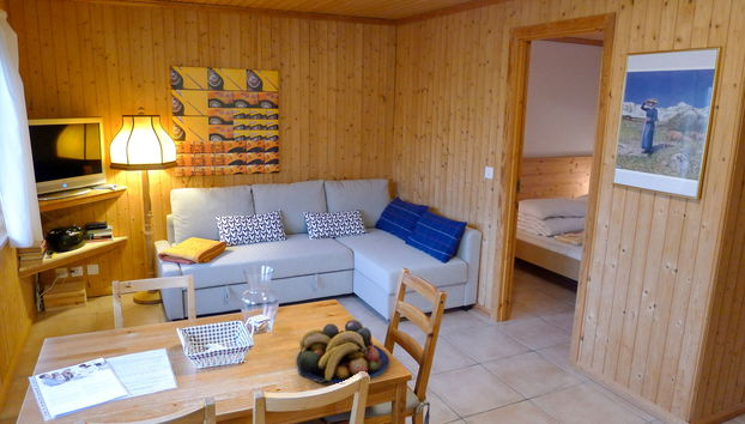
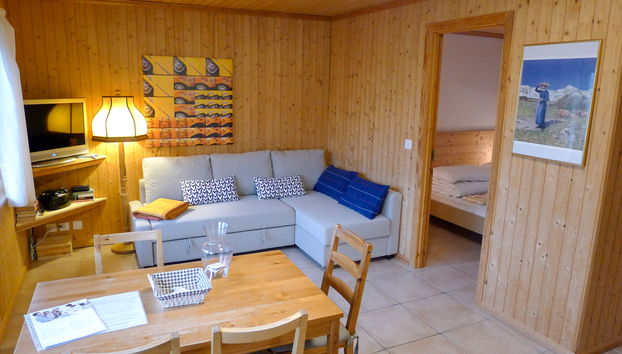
- fruit bowl (343, 345)
